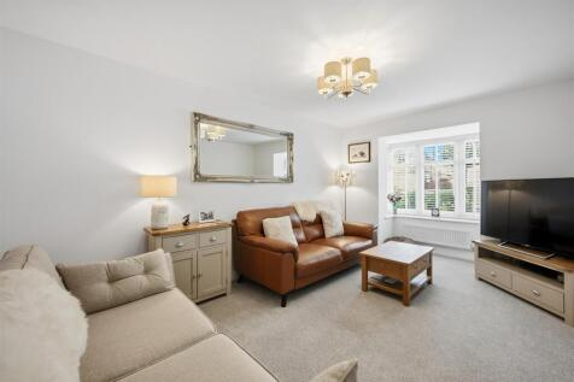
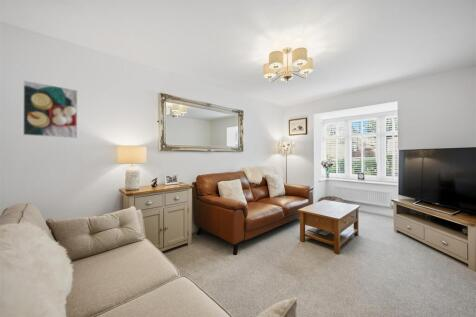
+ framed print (52, 111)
